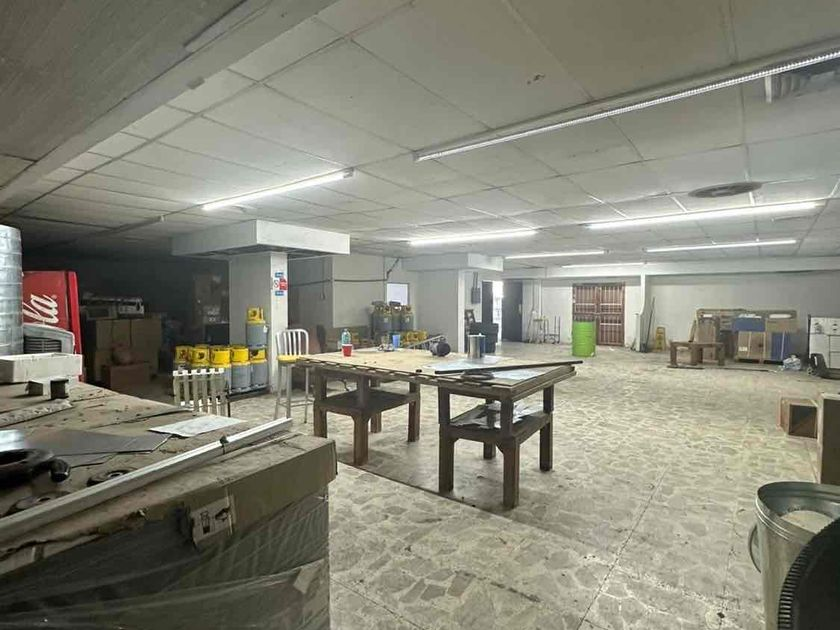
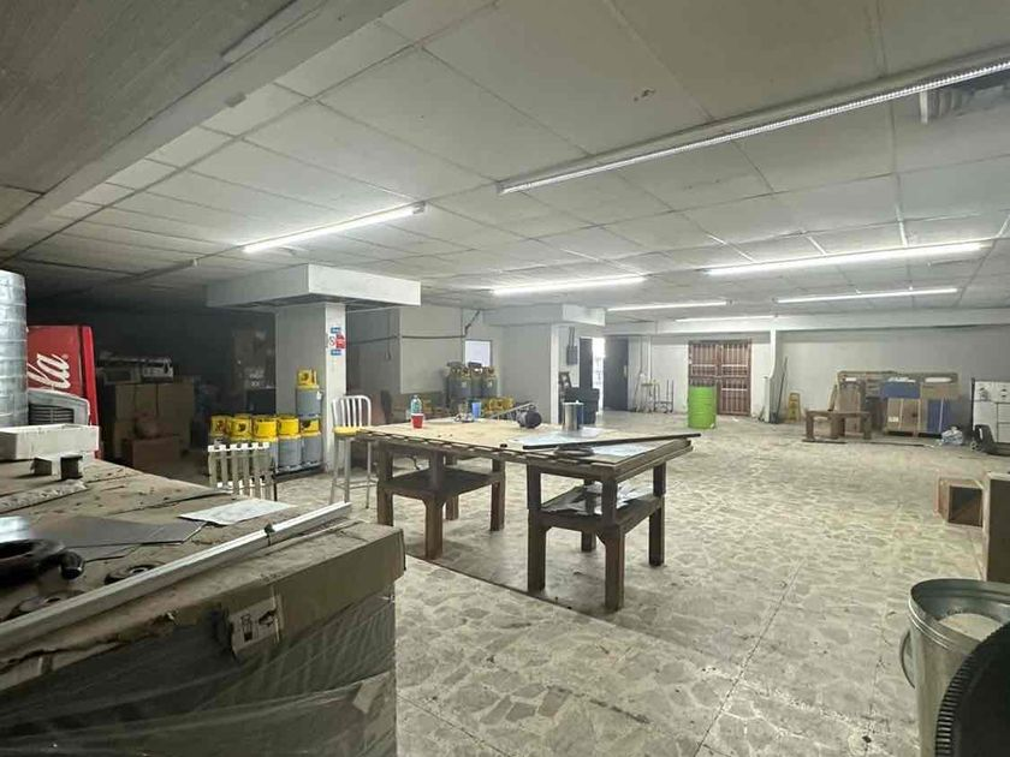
- ceiling vent (723, 191)
